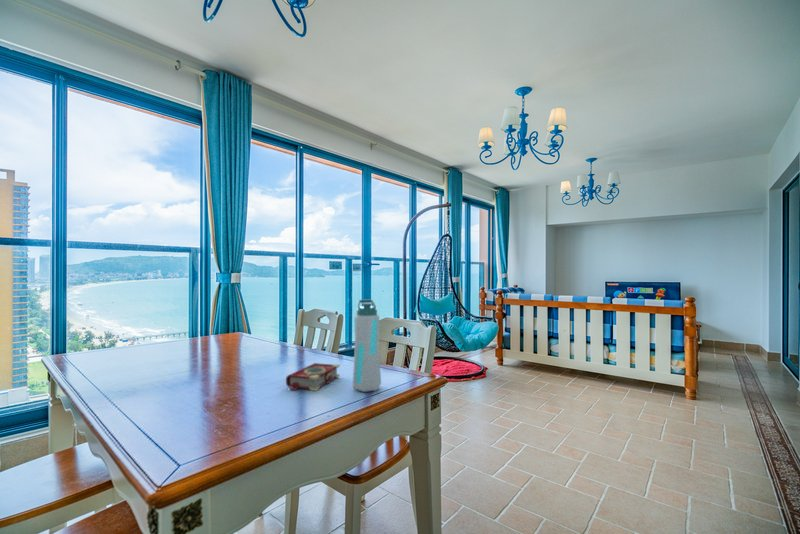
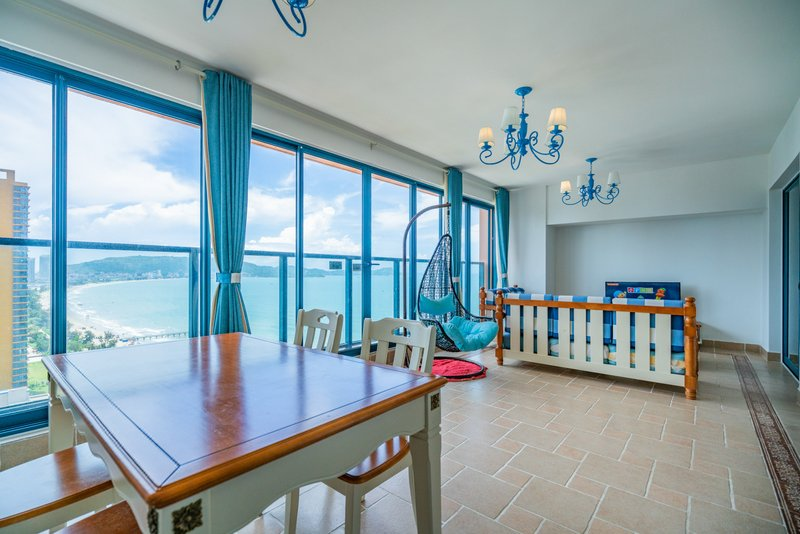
- water bottle (366, 344)
- book (313, 375)
